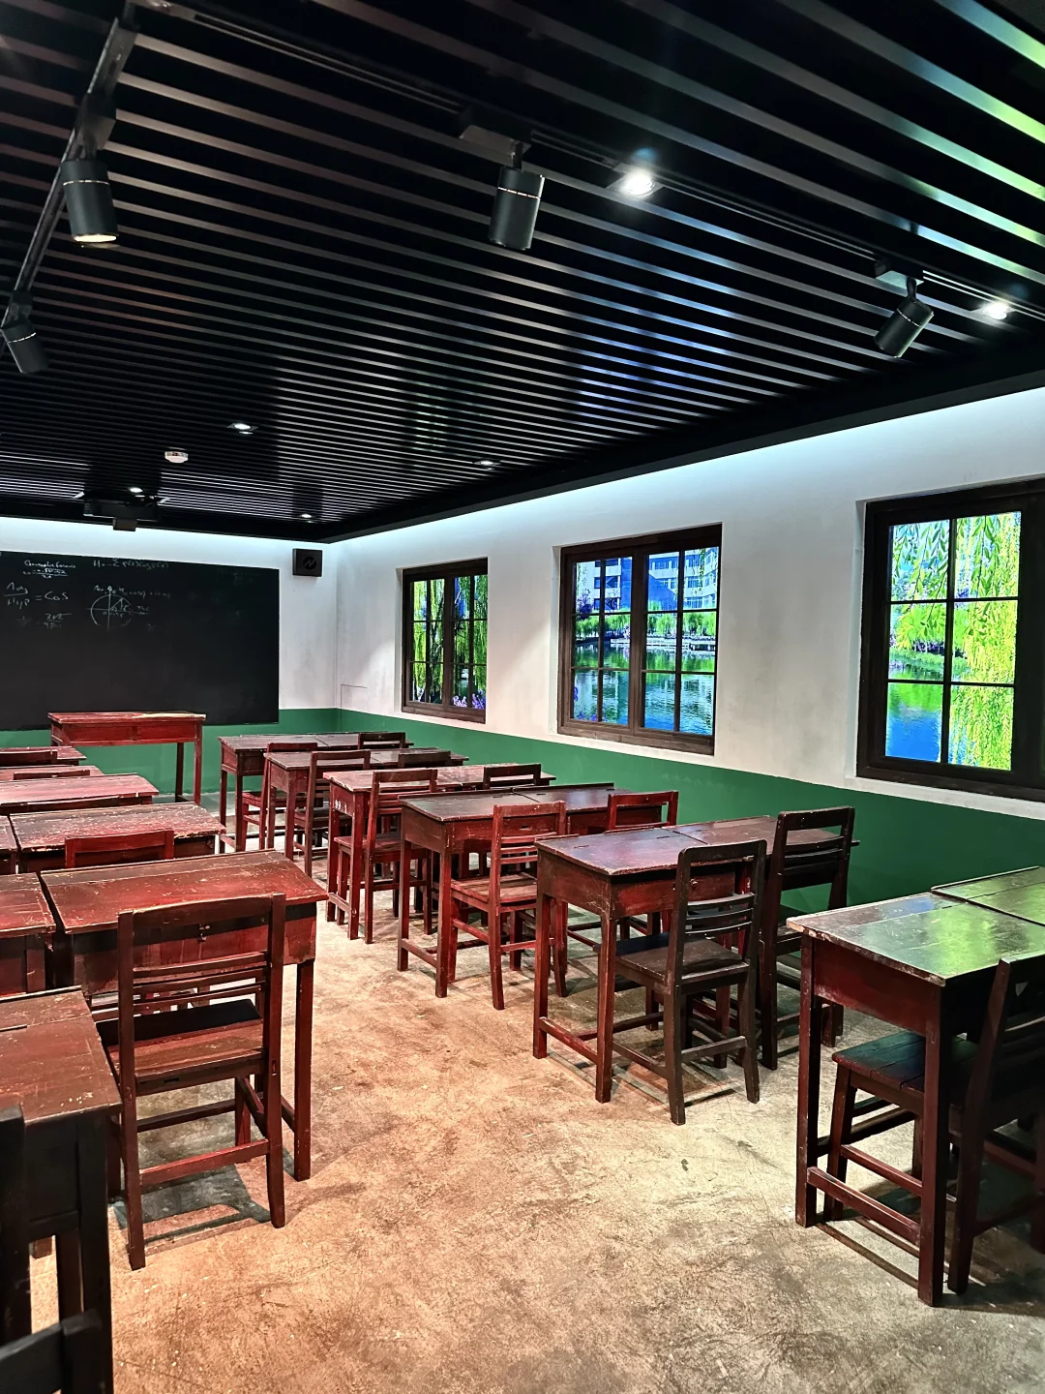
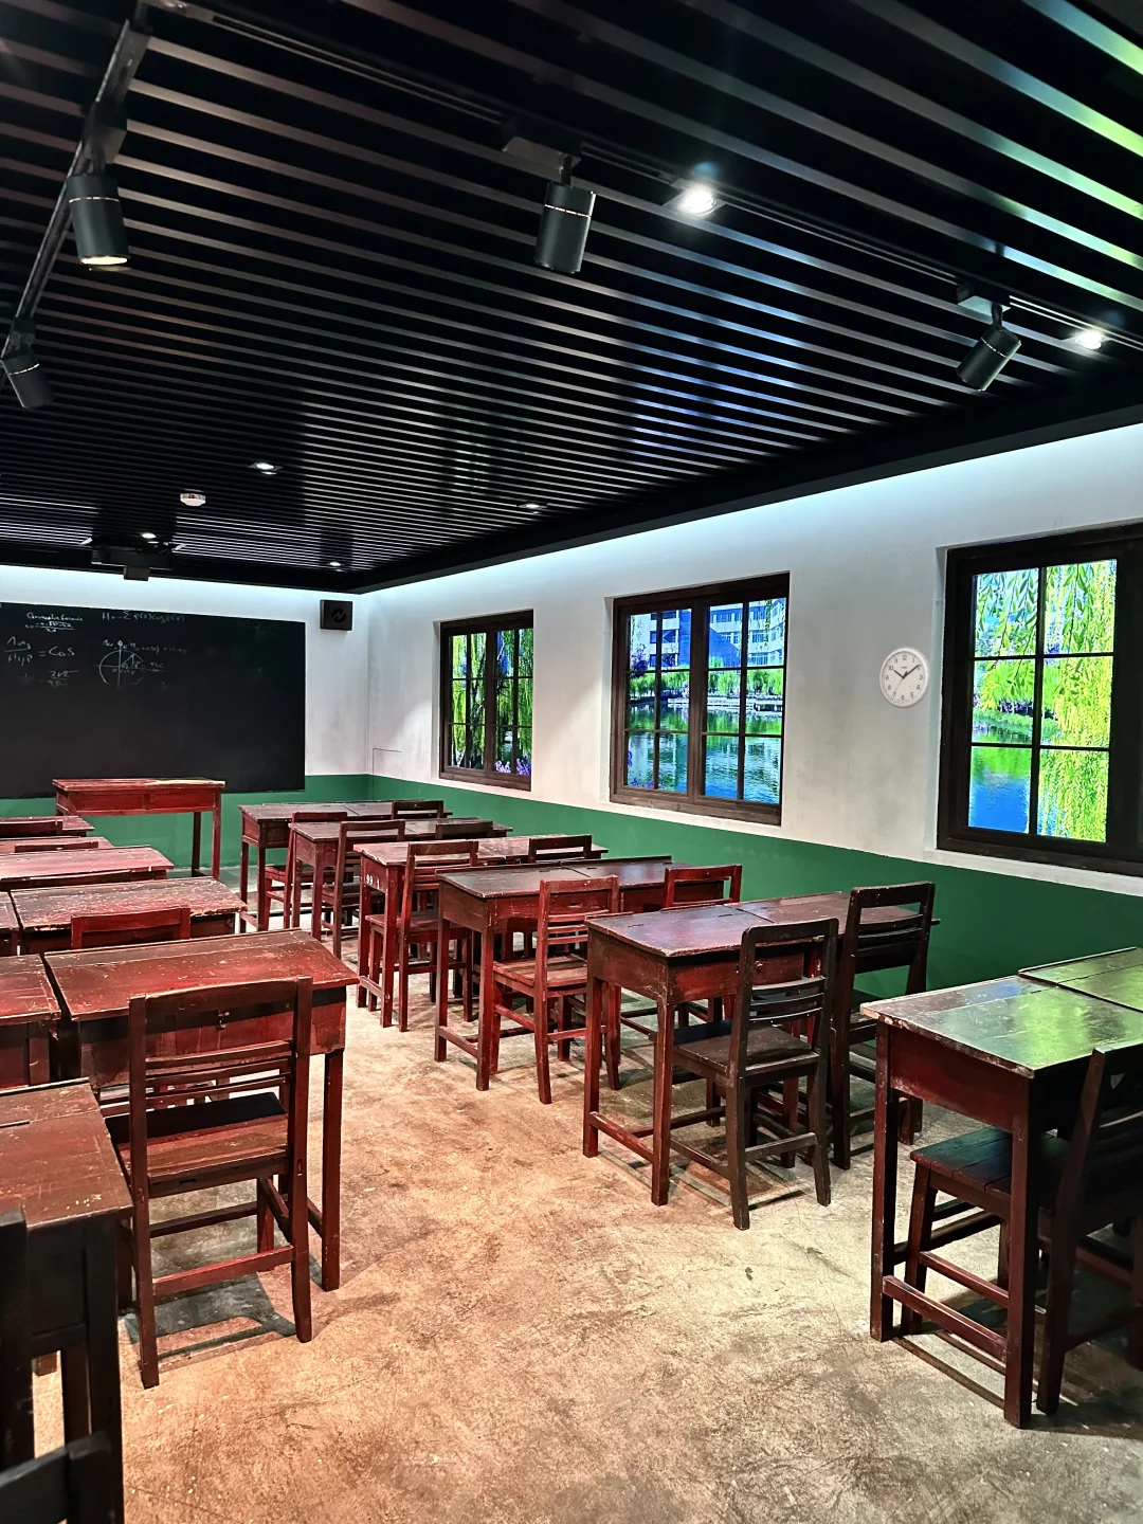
+ wall clock (903, 677)
